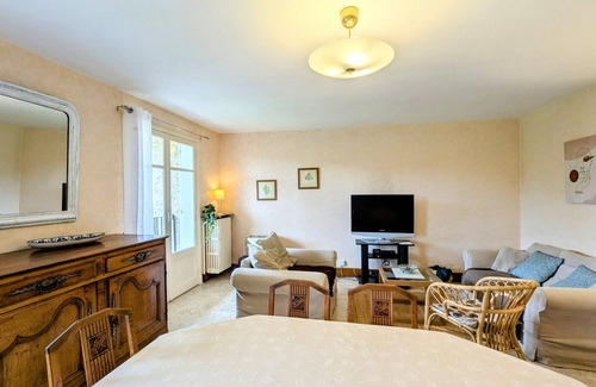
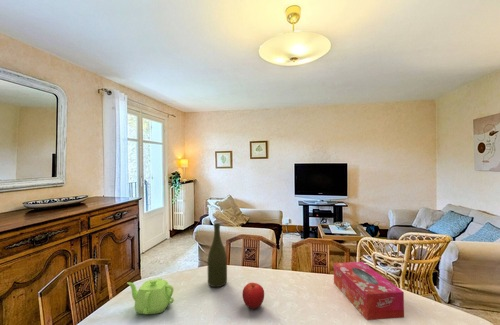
+ bottle (217, 253)
+ teapot (150, 293)
+ fruit (253, 294)
+ tissue box (364, 286)
